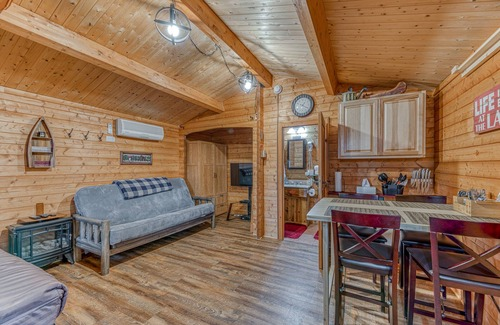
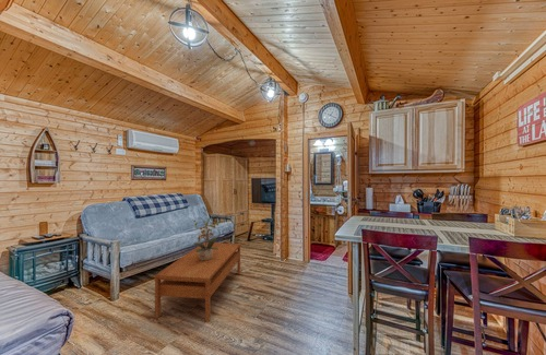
+ potted plant (205, 238)
+ coffee table (205, 273)
